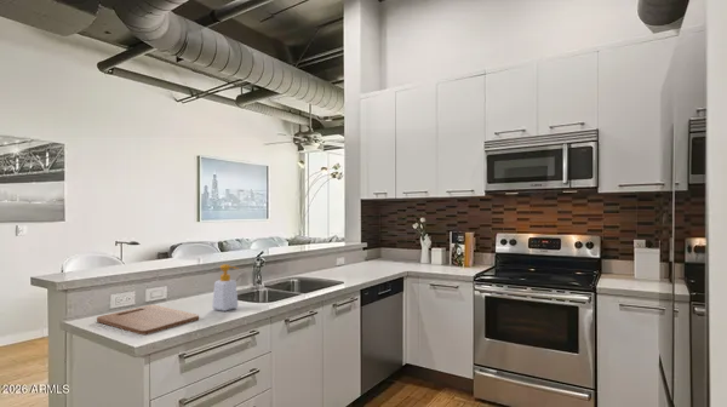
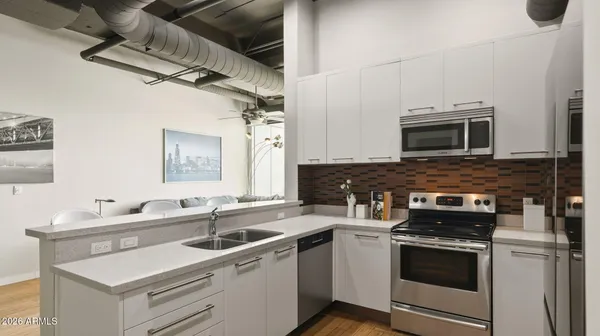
- cutting board (148, 317)
- soap bottle (228, 286)
